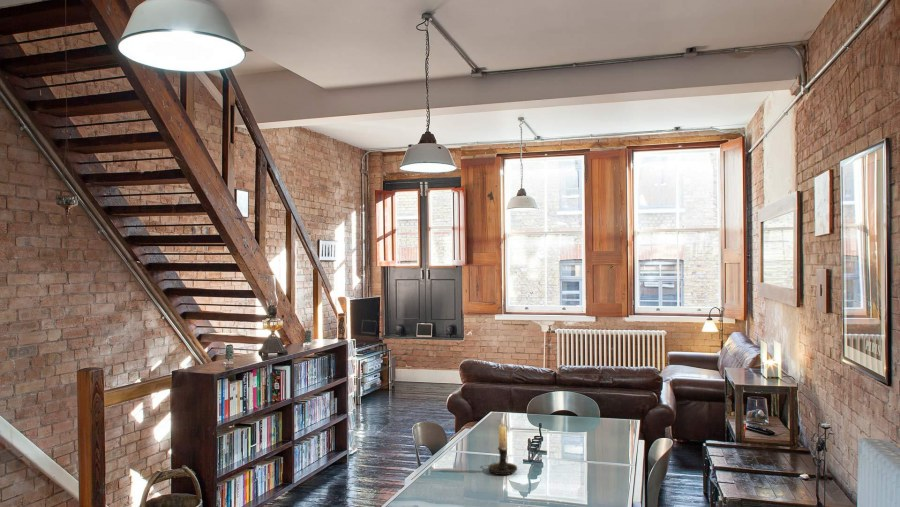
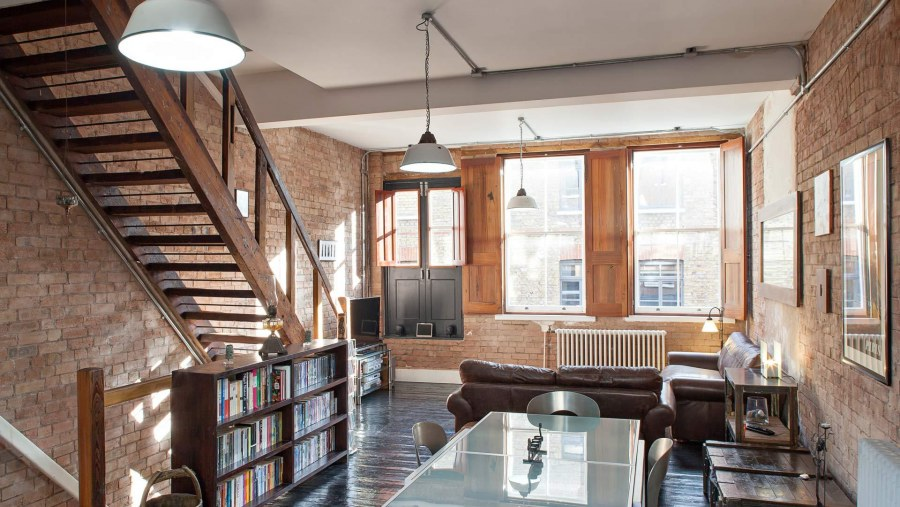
- candle holder (503, 442)
